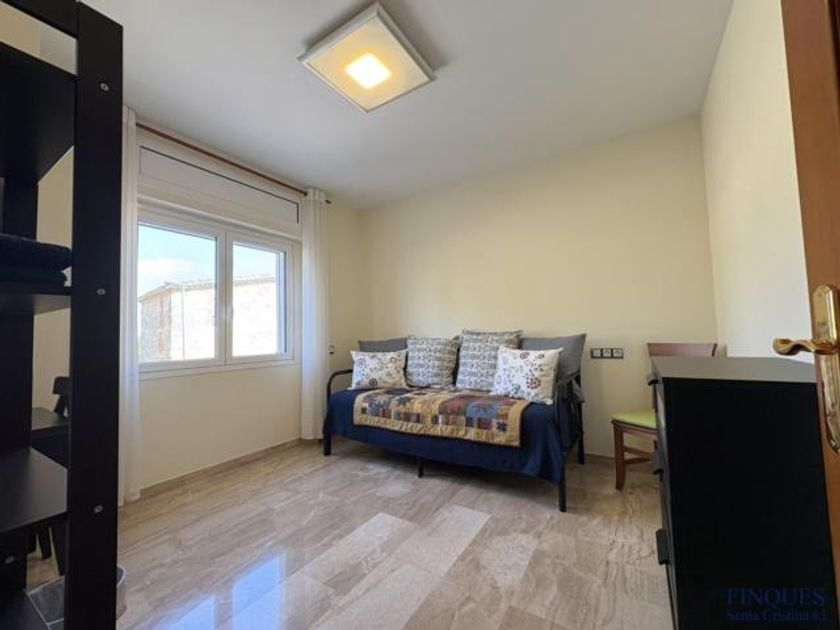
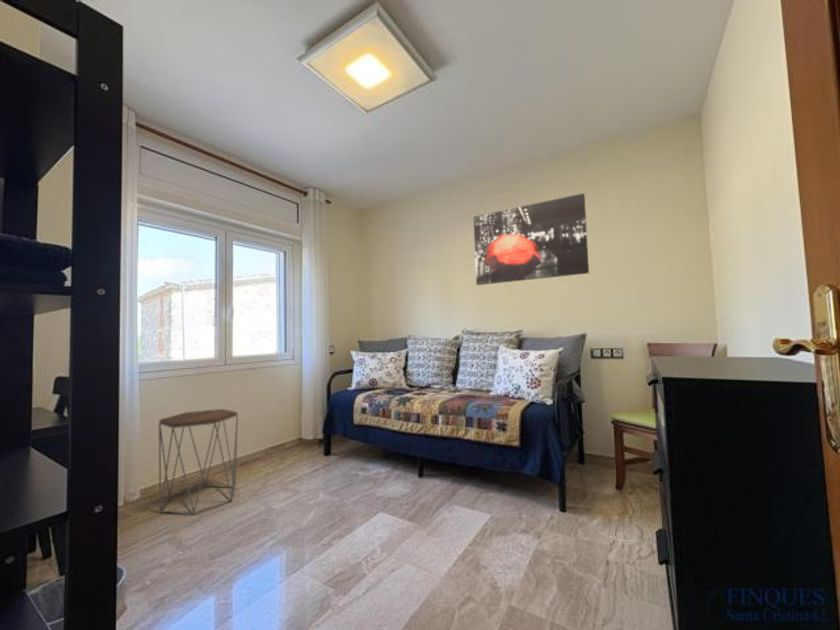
+ wall art (526, 242)
+ side table (198, 458)
